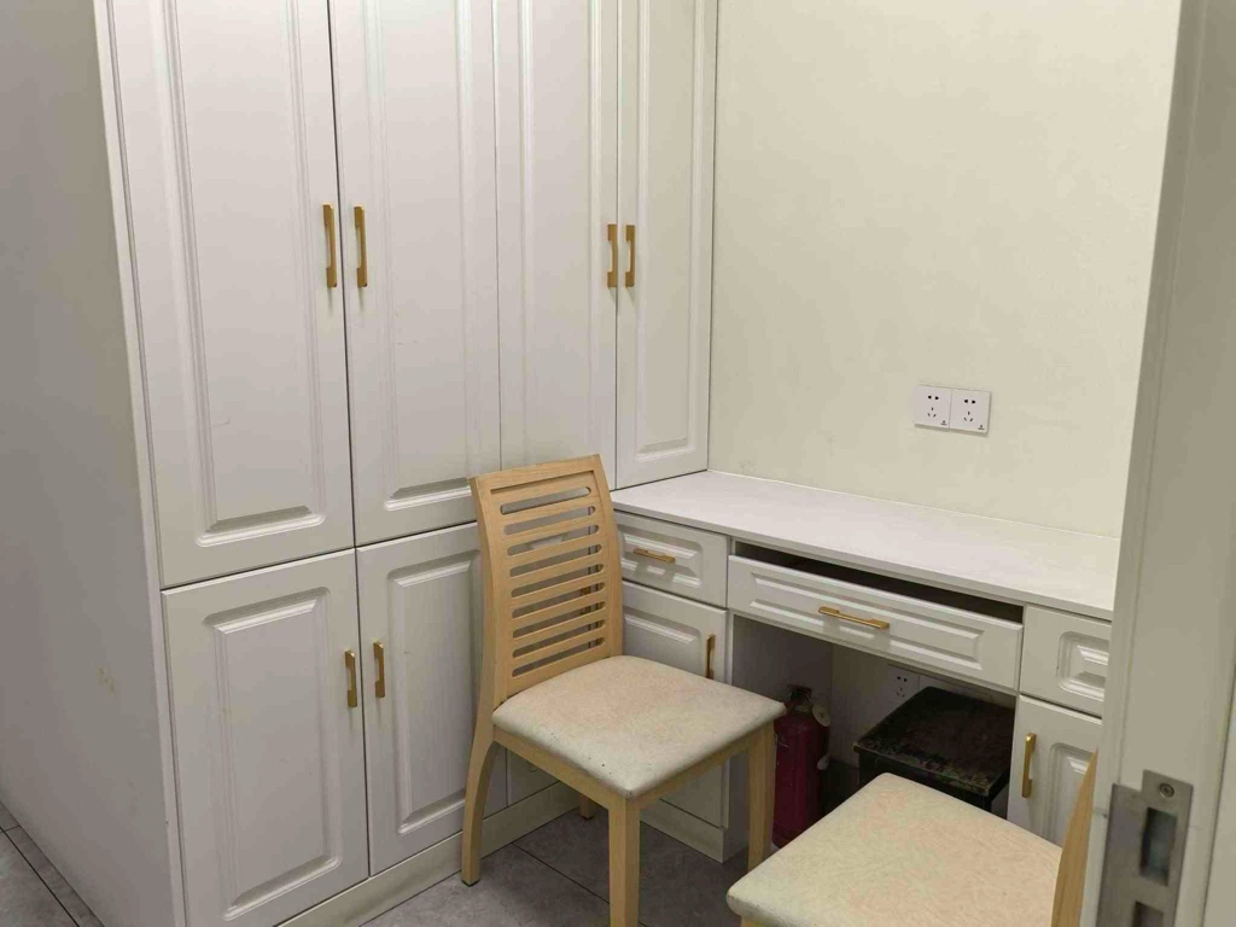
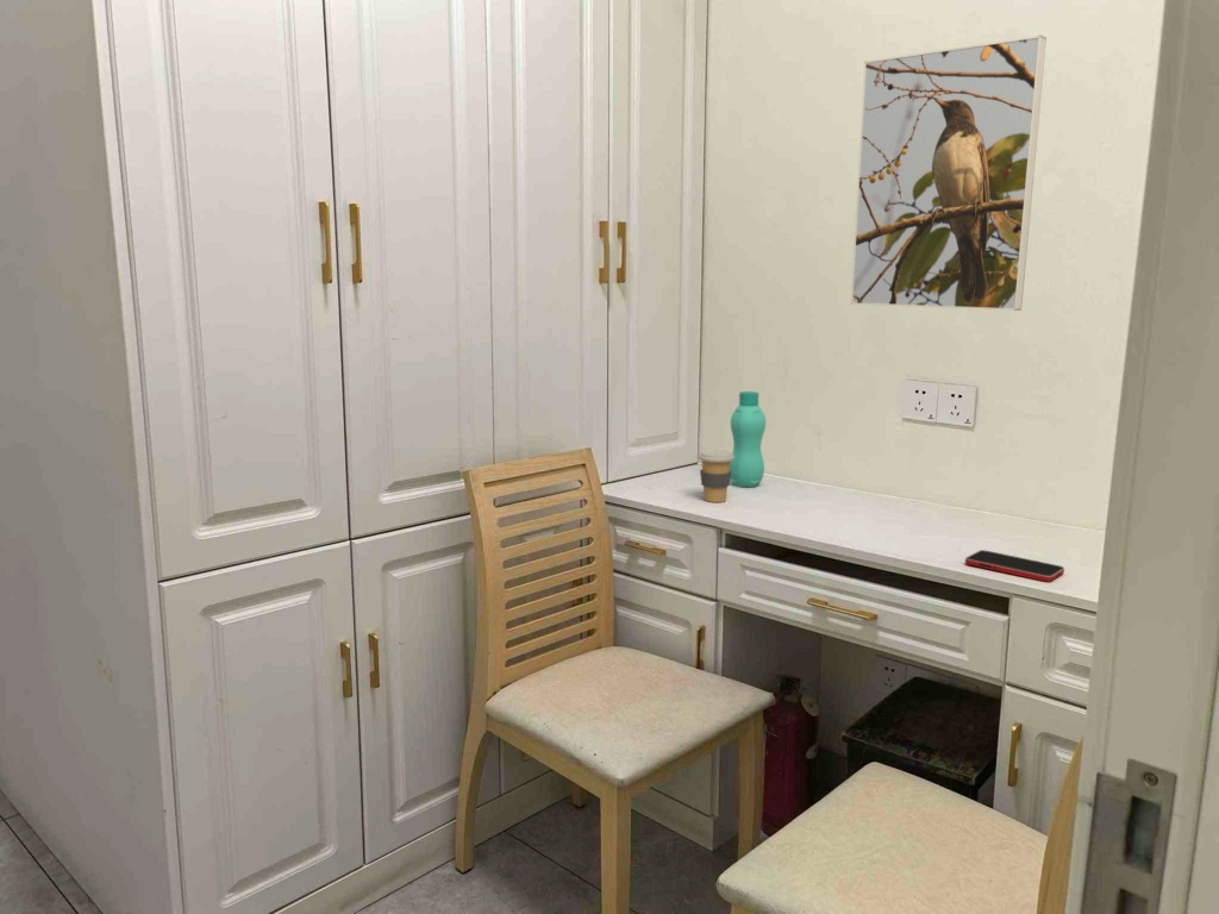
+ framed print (940, 181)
+ smartphone (1013, 565)
+ coffee cup (715, 476)
+ bottle (746, 438)
